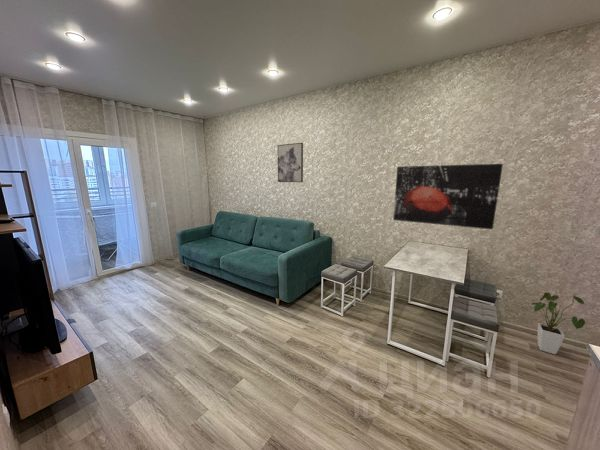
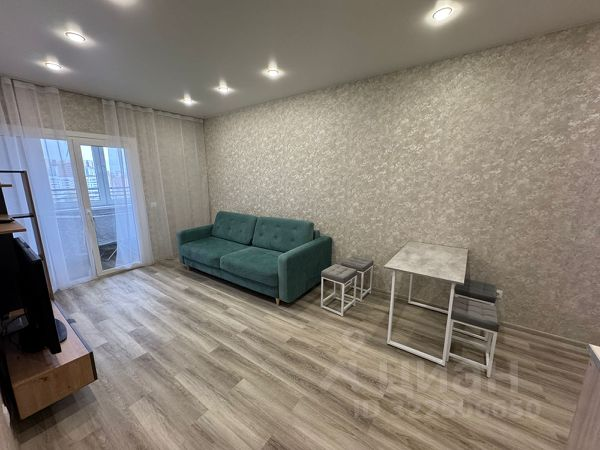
- wall art (289, 163)
- house plant (557, 324)
- wall art (441, 195)
